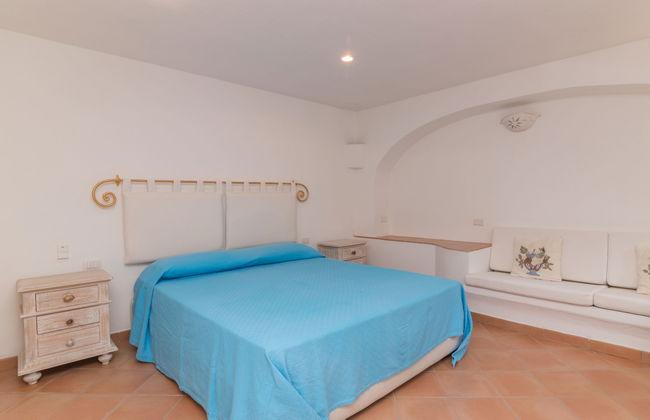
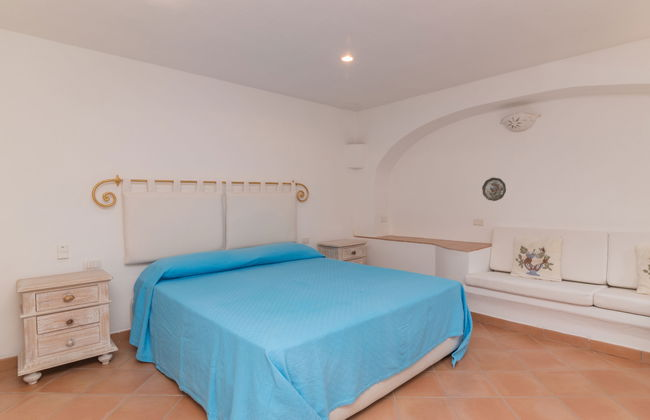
+ decorative plate (494, 189)
